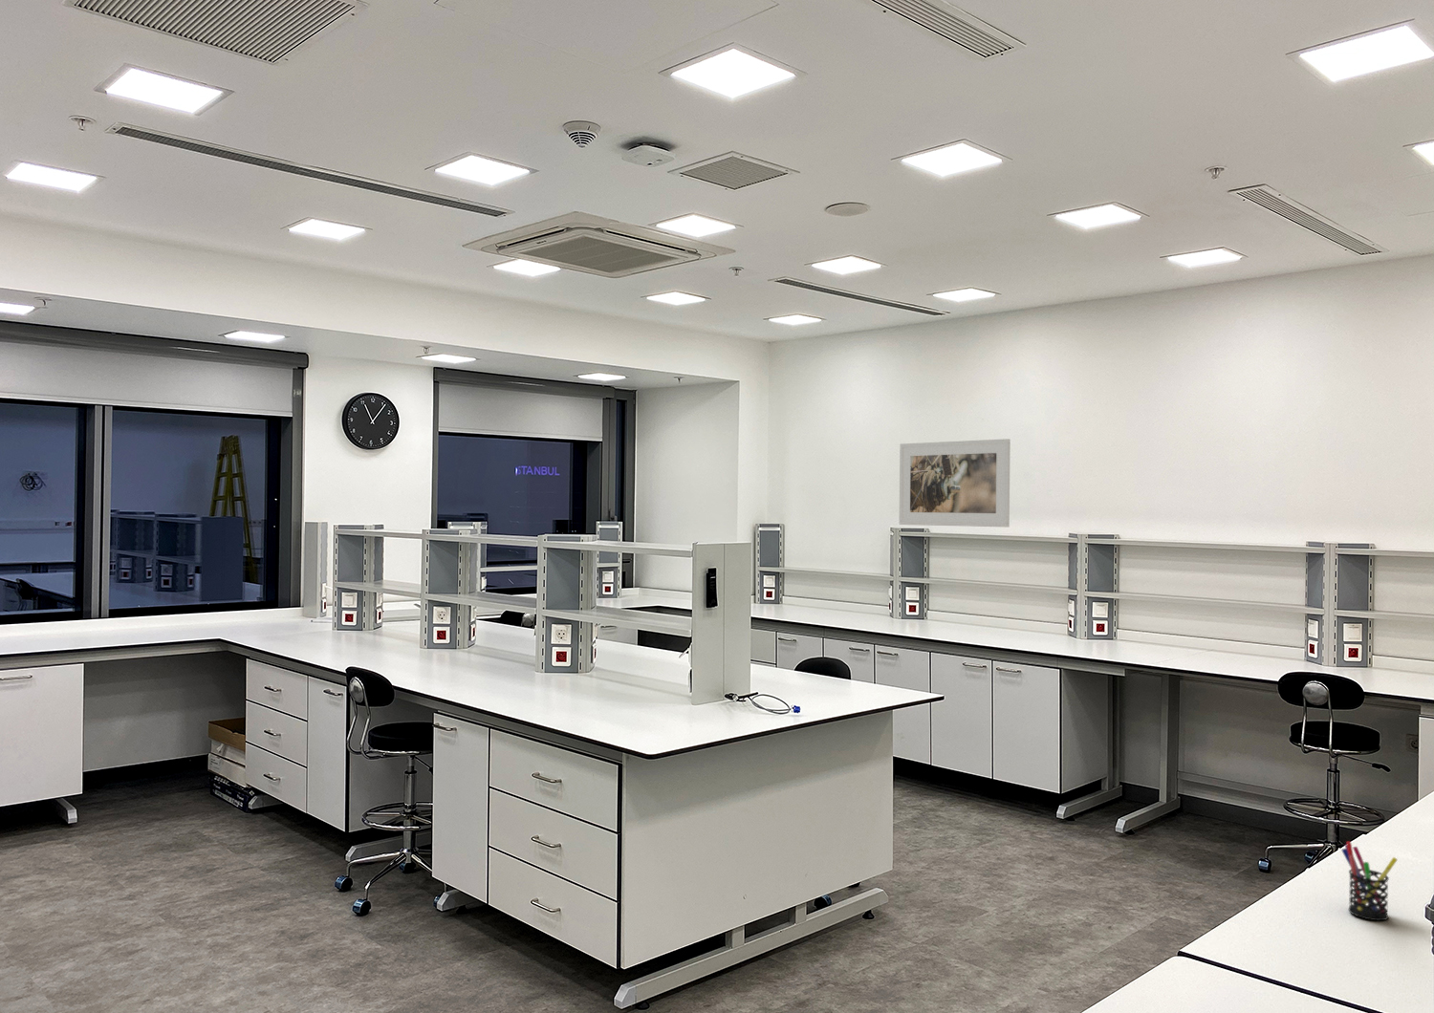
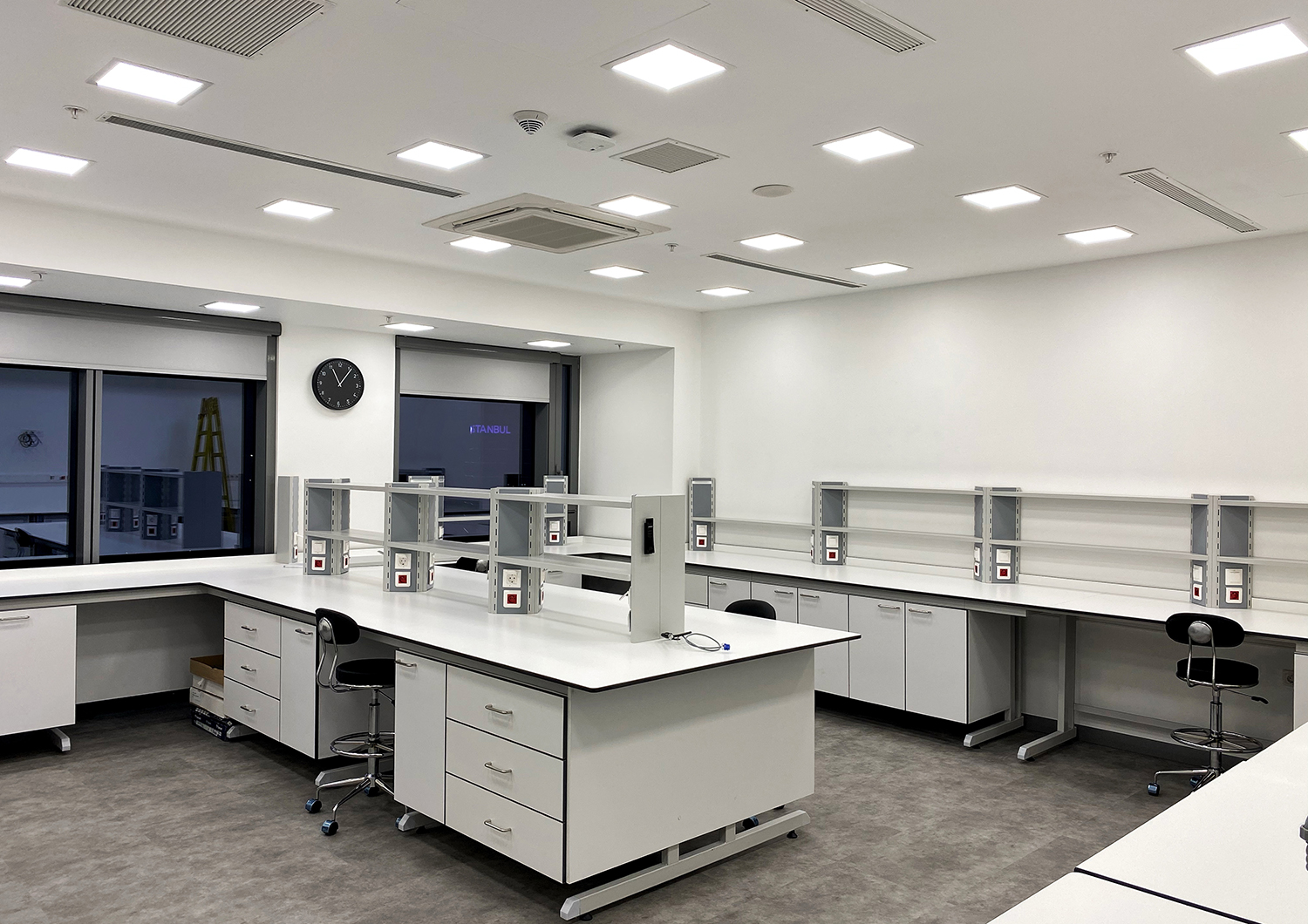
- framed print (953, 483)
- pen holder (1365, 880)
